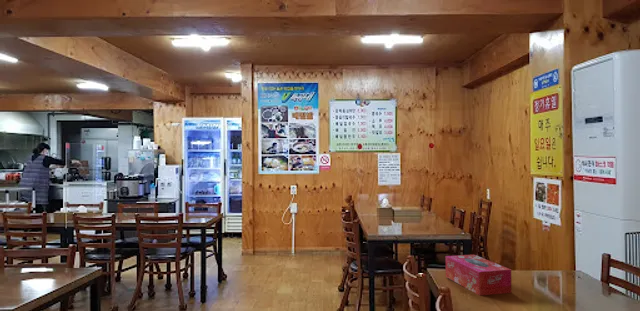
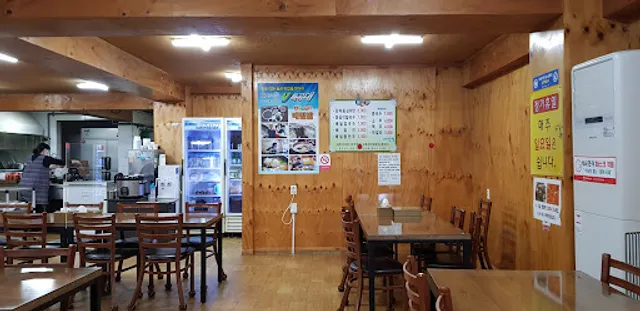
- tissue box (476, 273)
